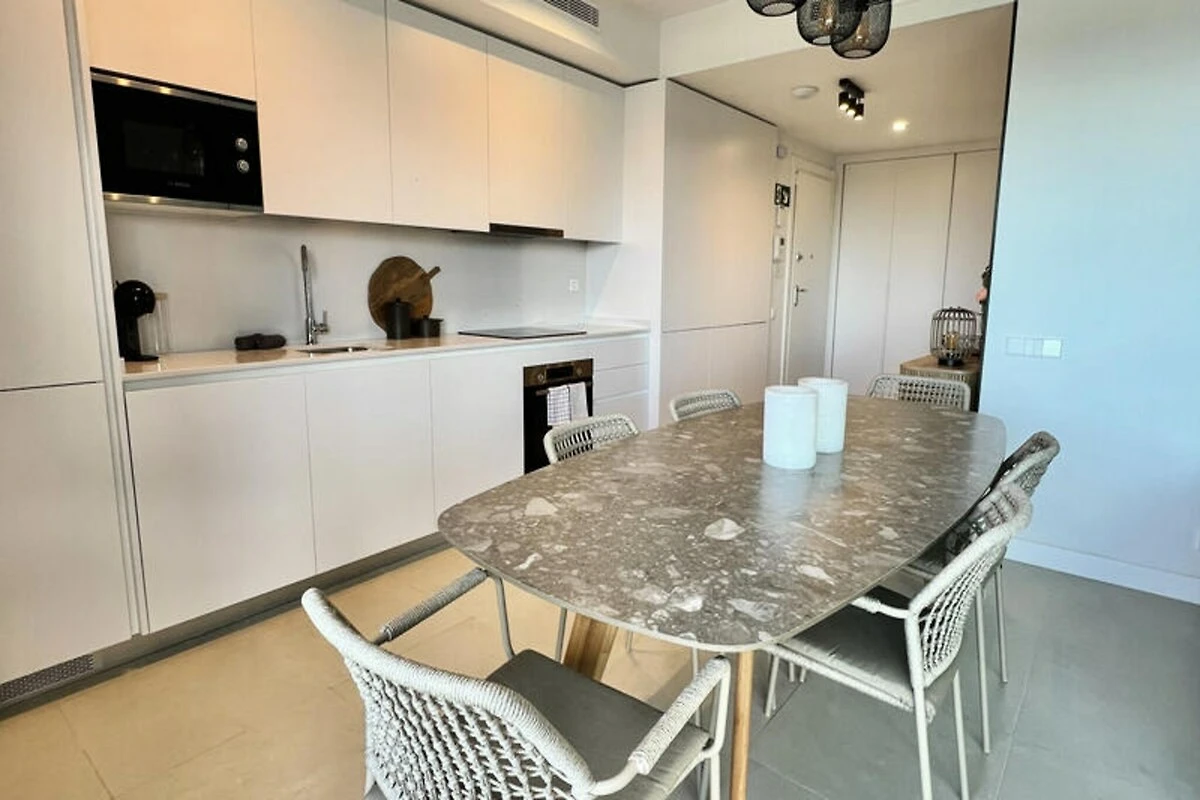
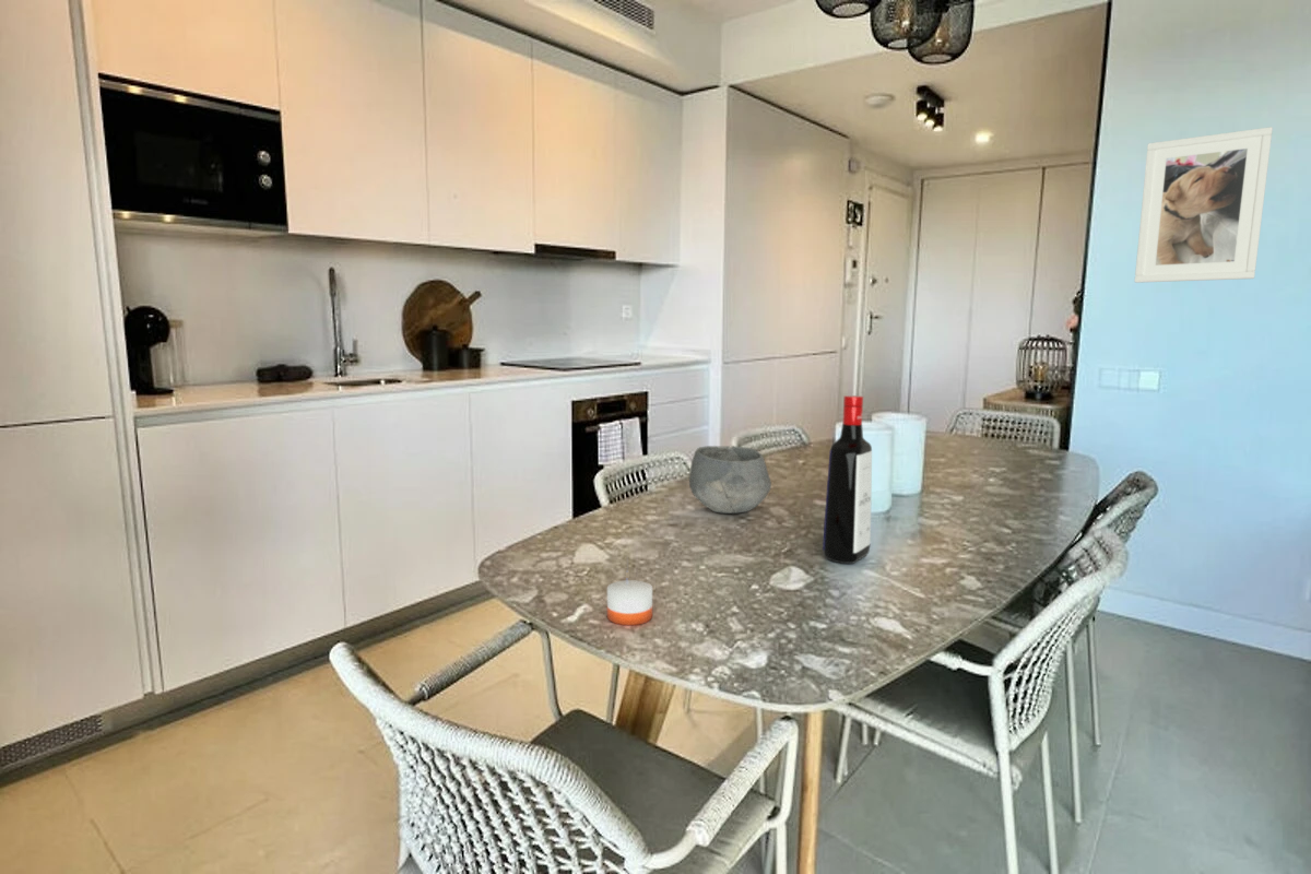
+ bowl (728, 481)
+ candle (629, 586)
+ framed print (1200, 209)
+ liquor bottle (849, 477)
